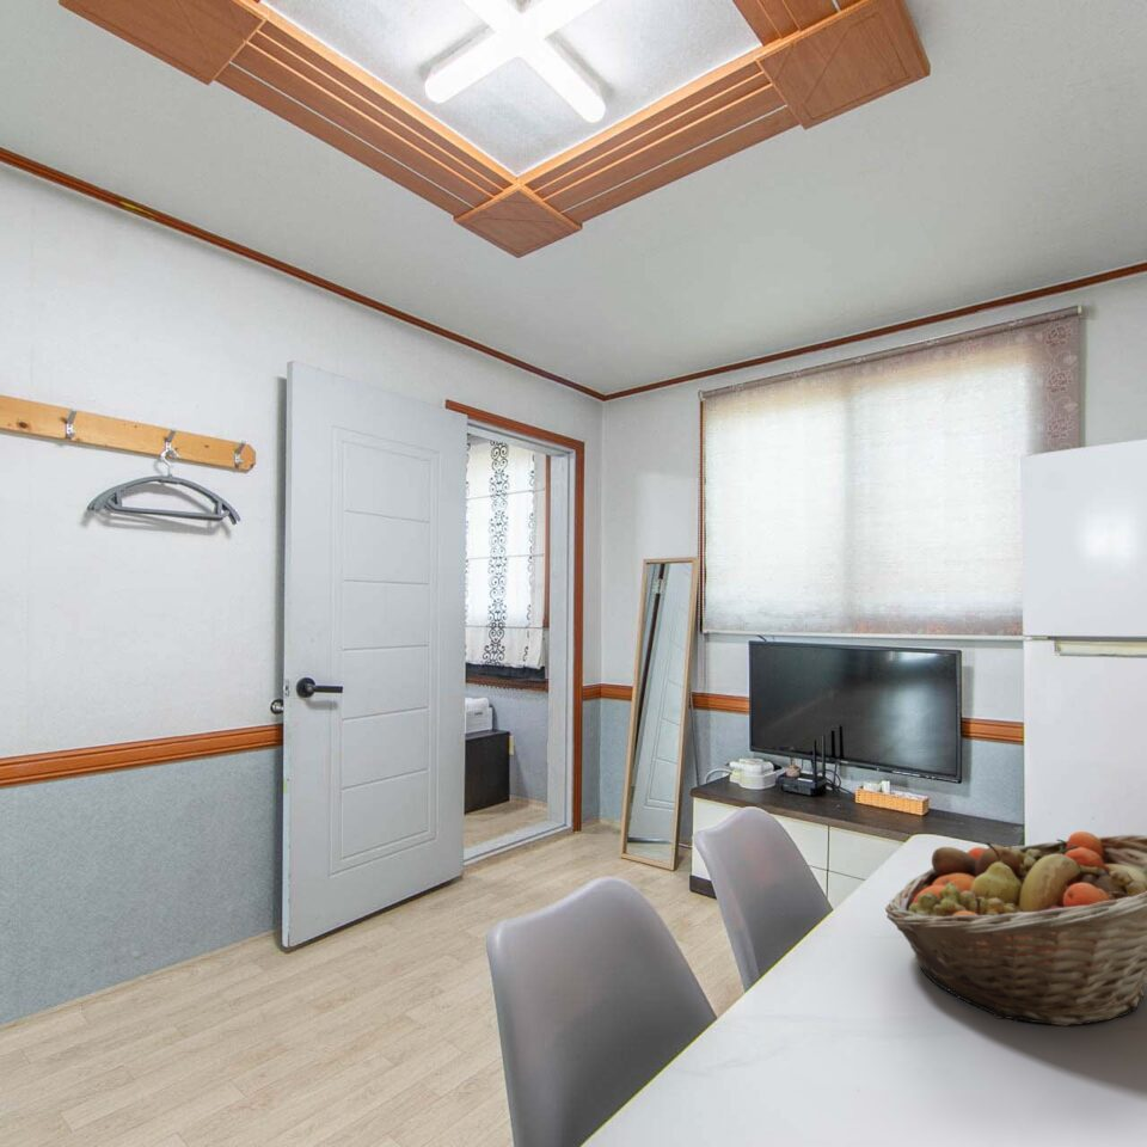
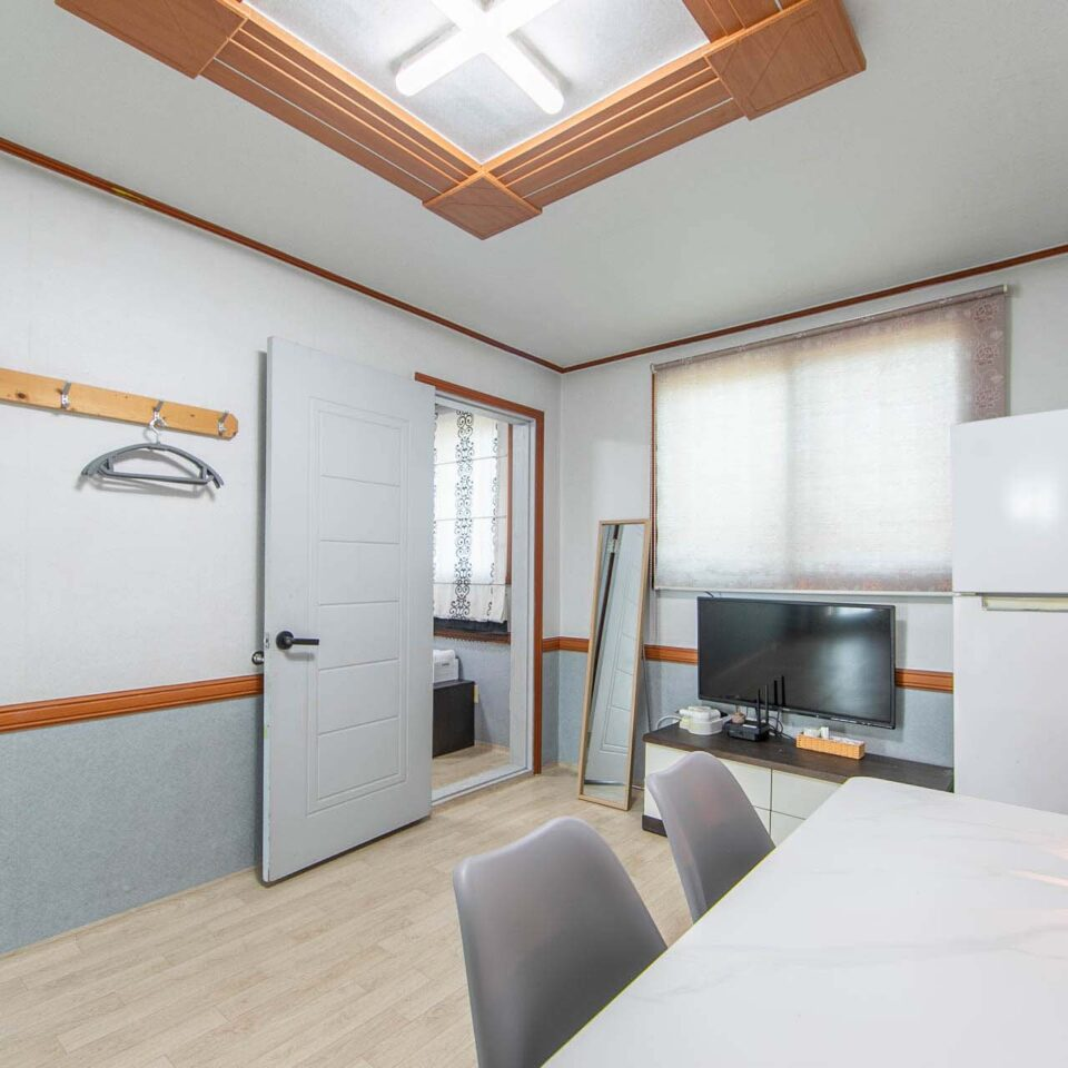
- fruit basket (1038, 904)
